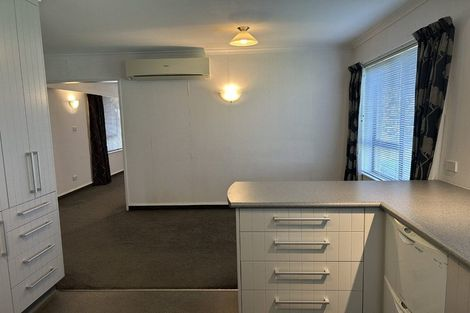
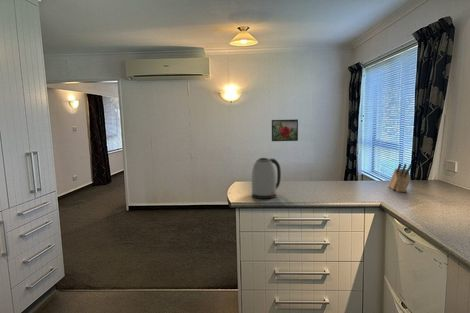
+ kettle (267, 176)
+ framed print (284, 130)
+ knife block (400, 175)
